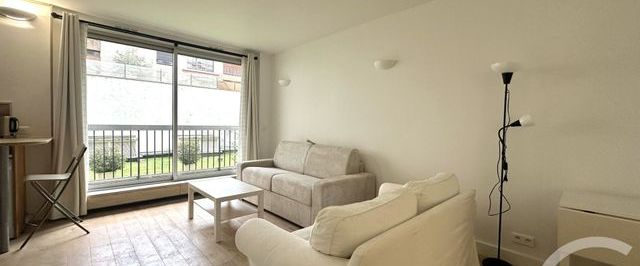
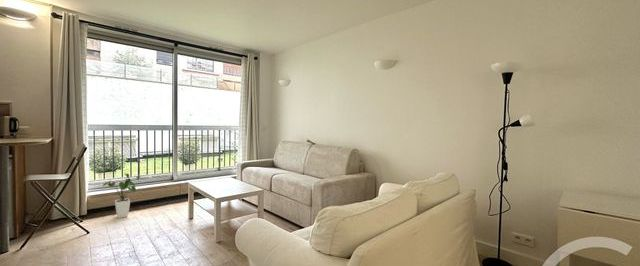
+ house plant (119, 195)
